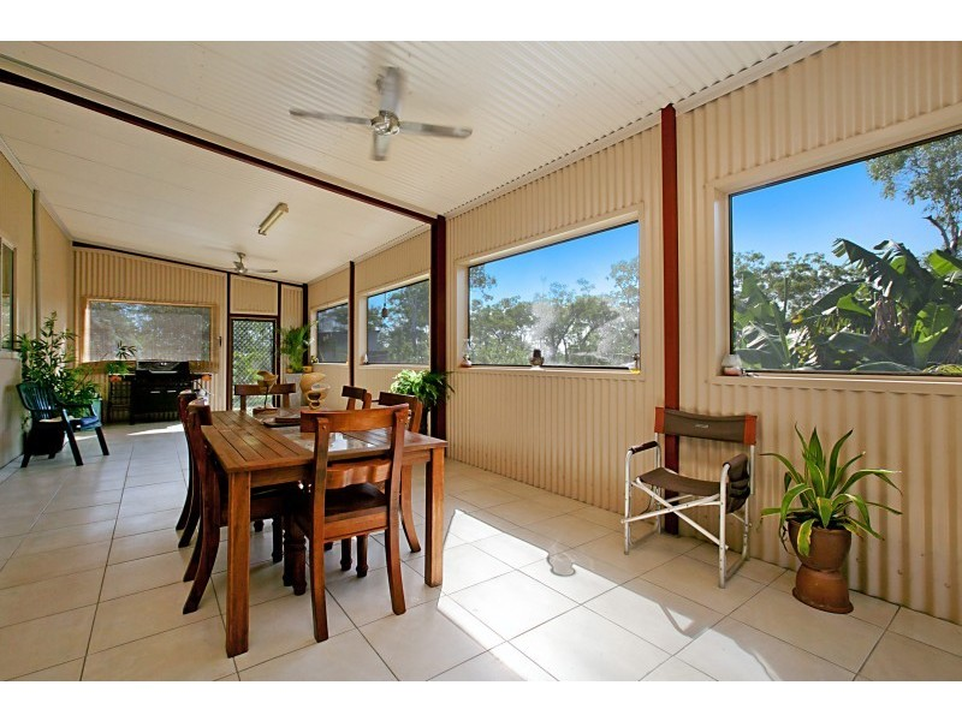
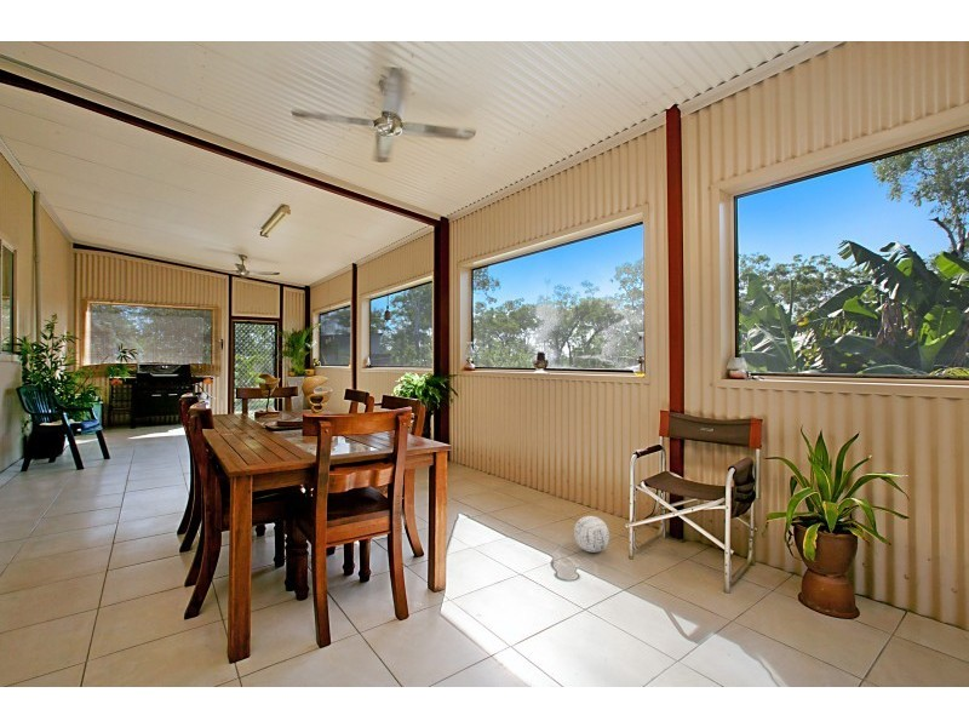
+ ball (591, 533)
